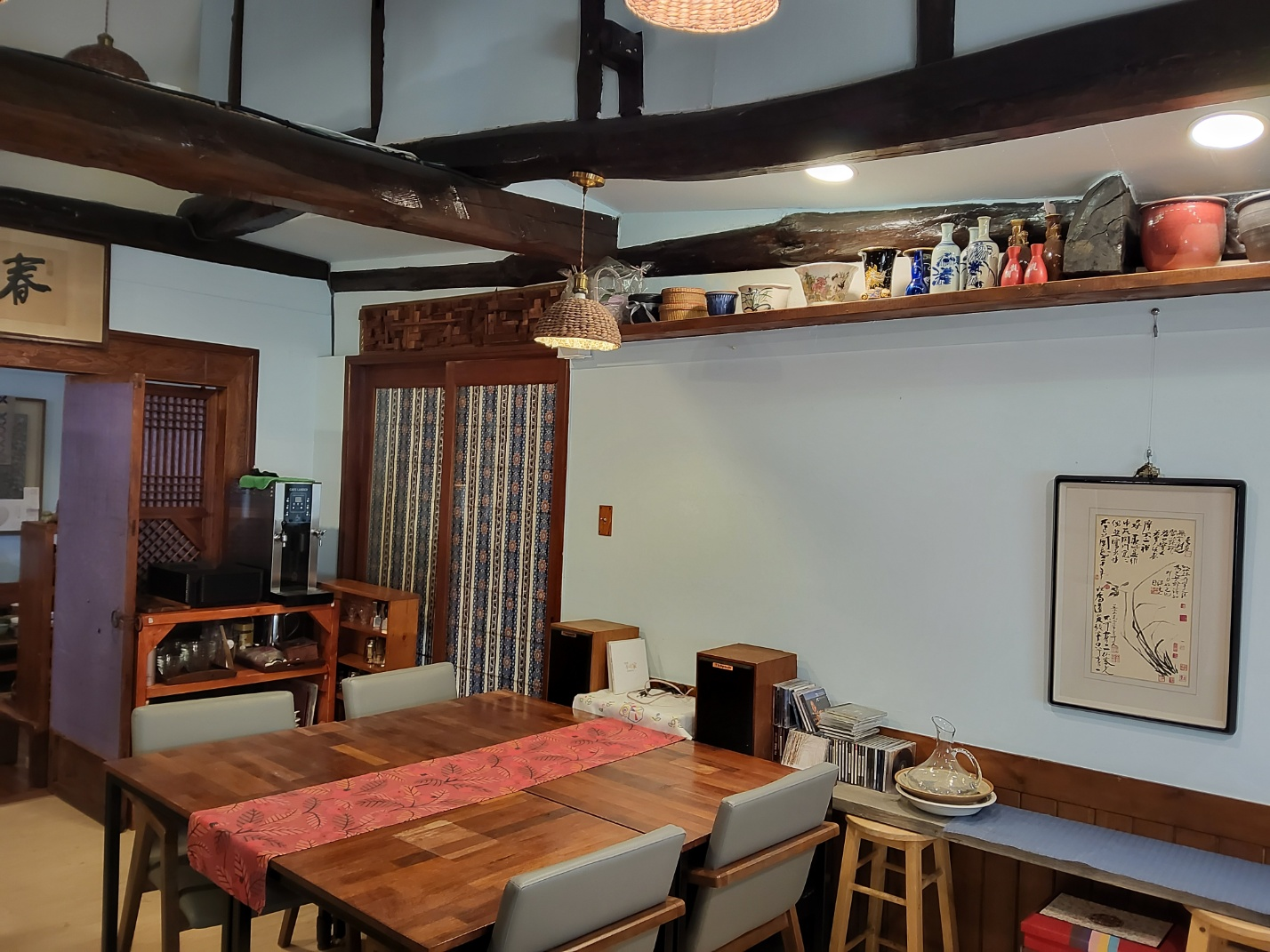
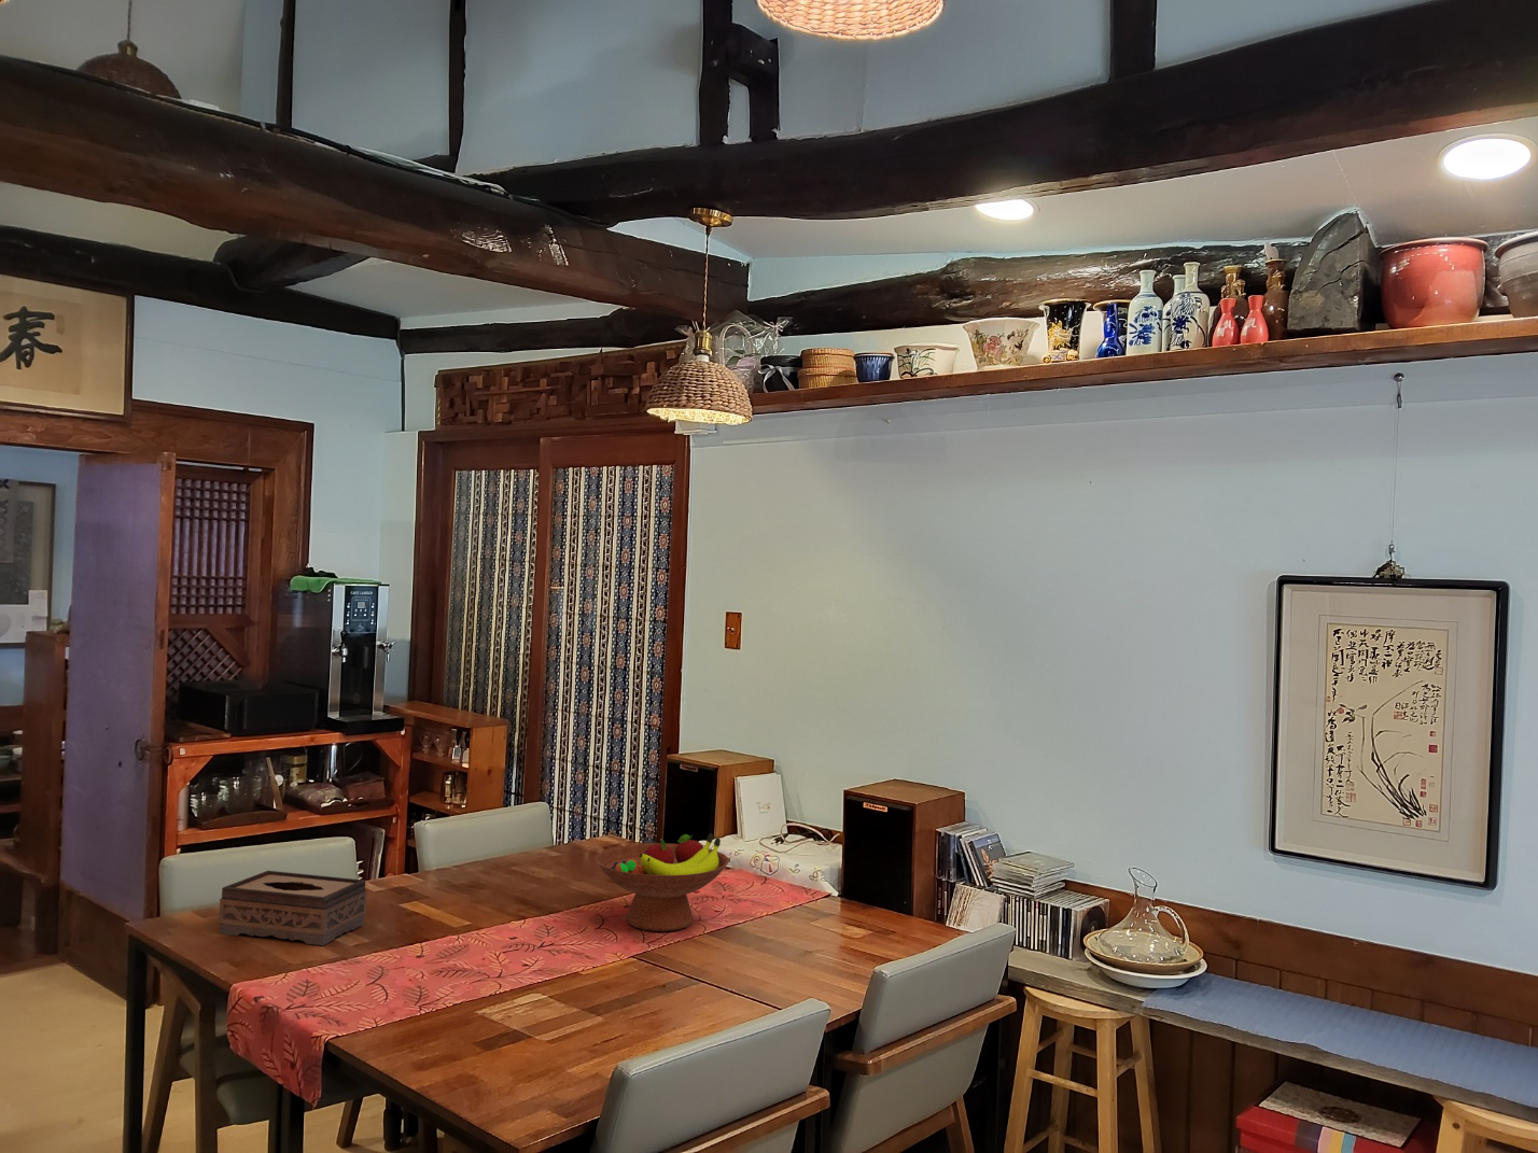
+ fruit bowl (661, 877)
+ tissue box (294, 906)
